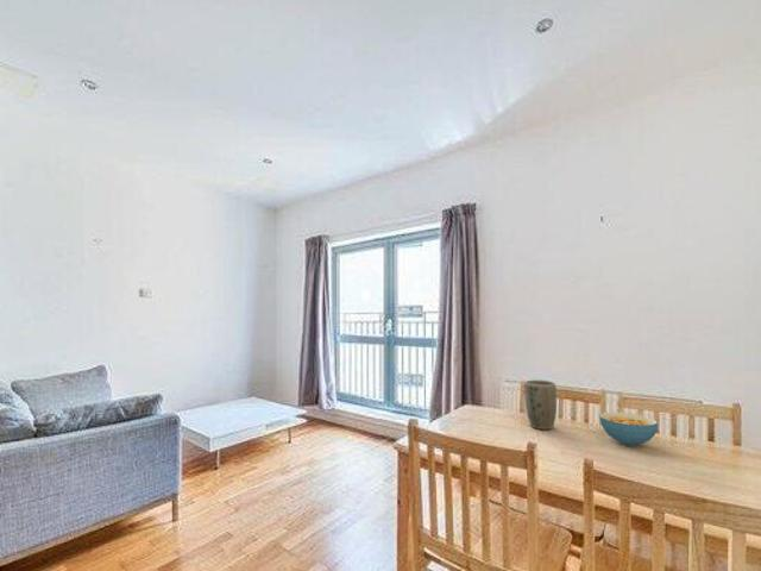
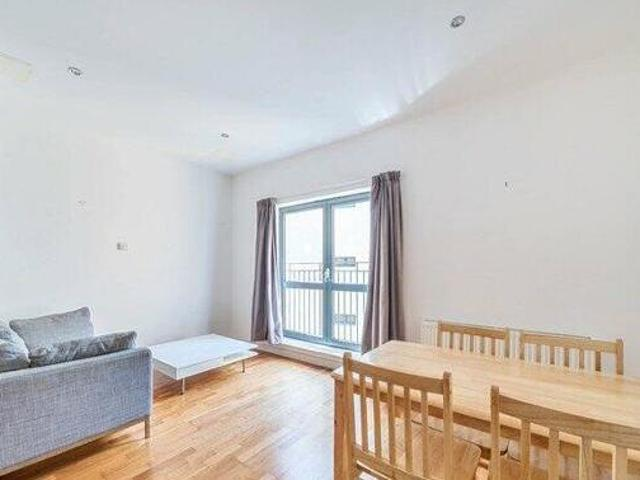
- plant pot (540, 403)
- cereal bowl (627, 431)
